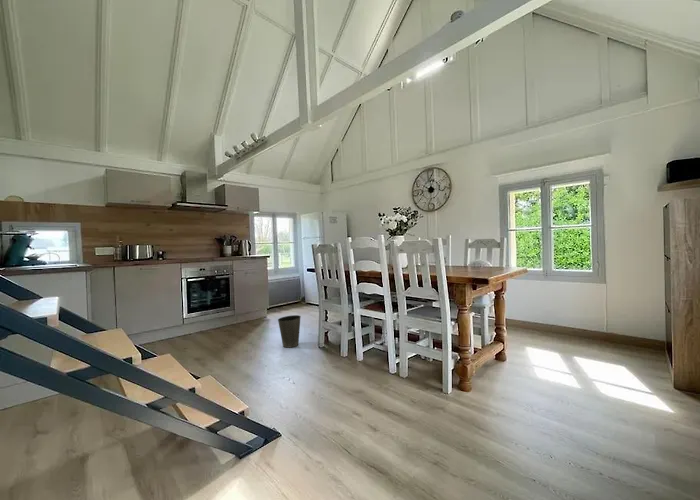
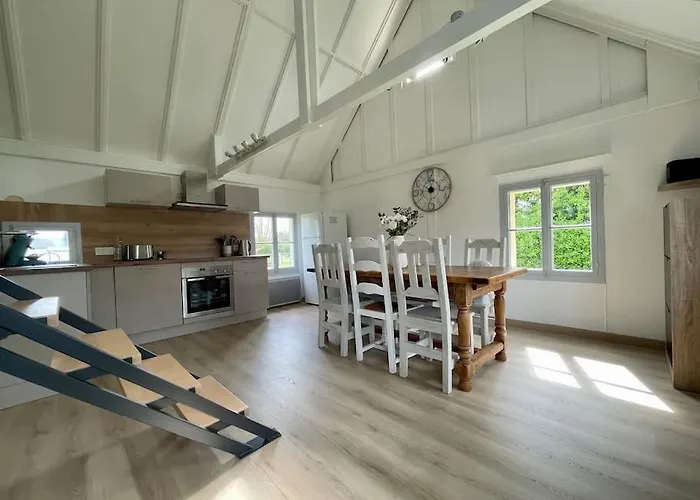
- waste basket (289, 331)
